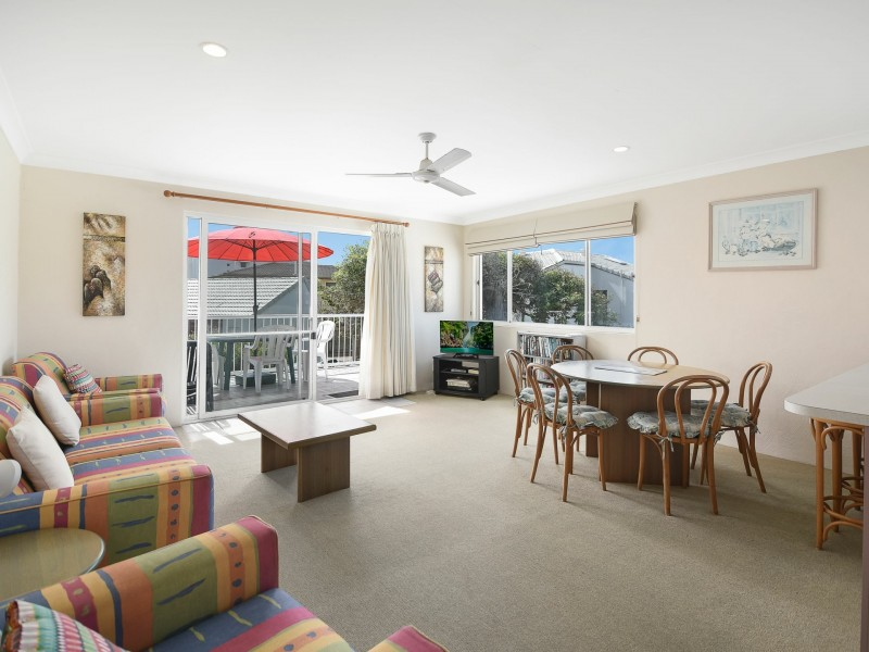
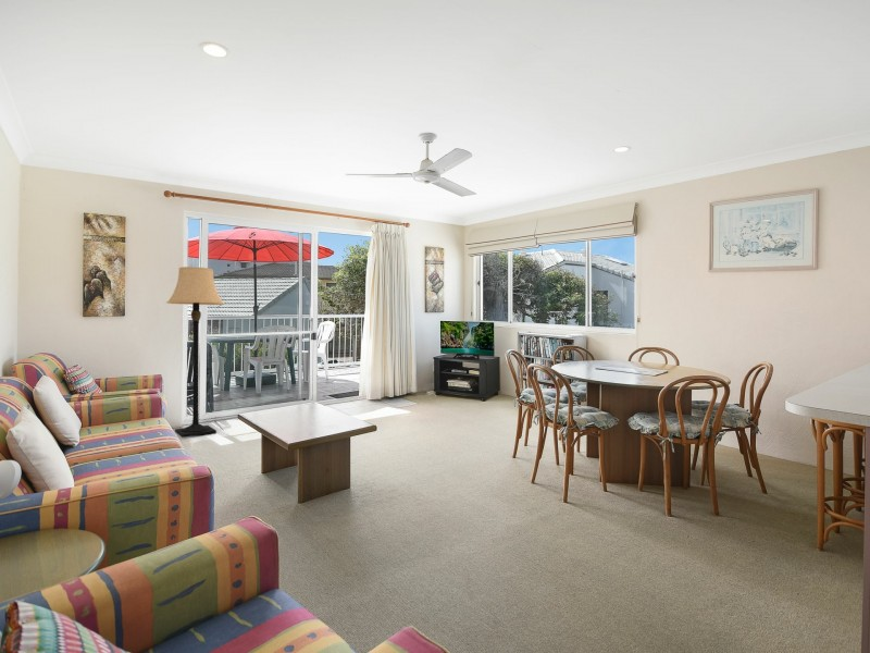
+ lamp (196, 350)
